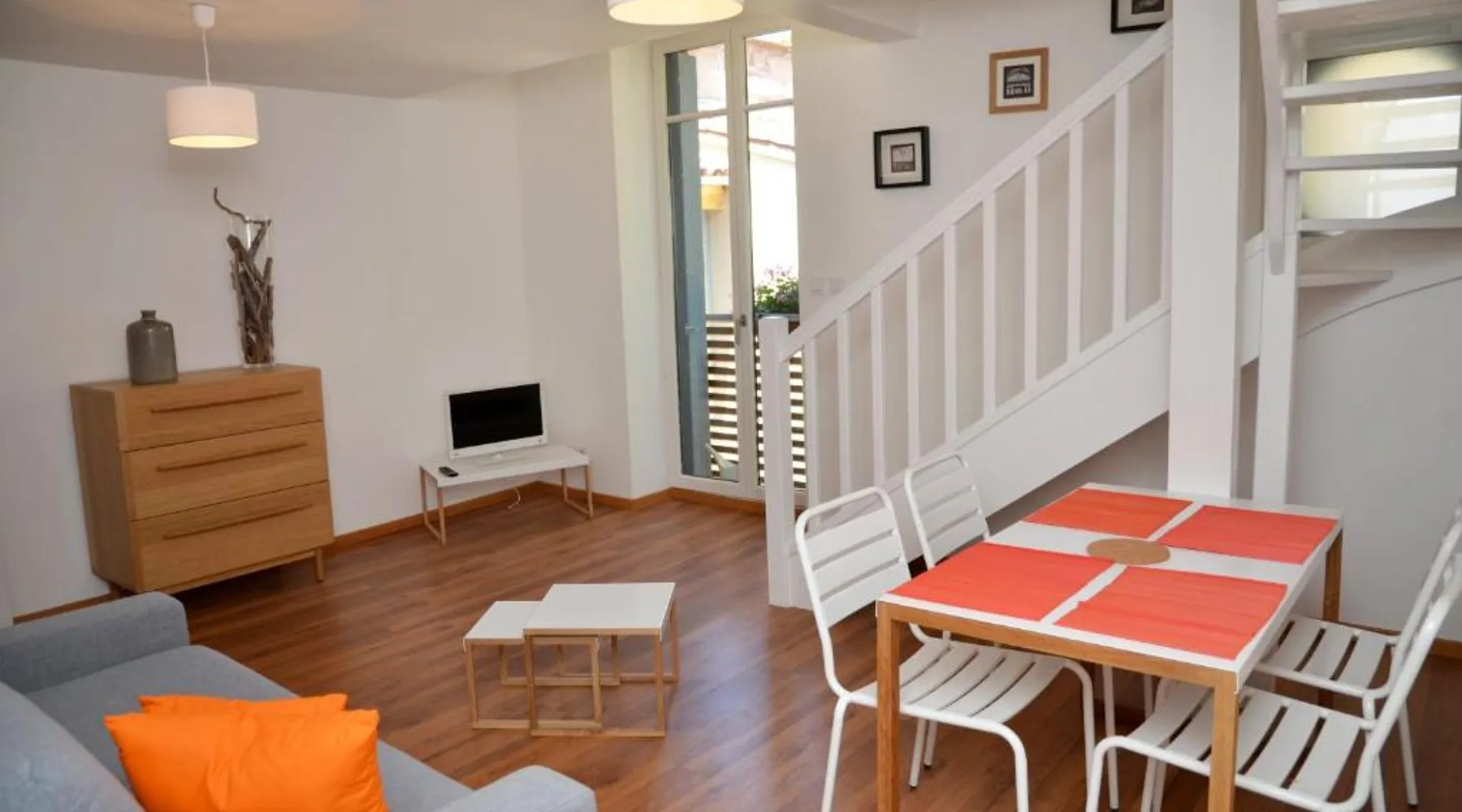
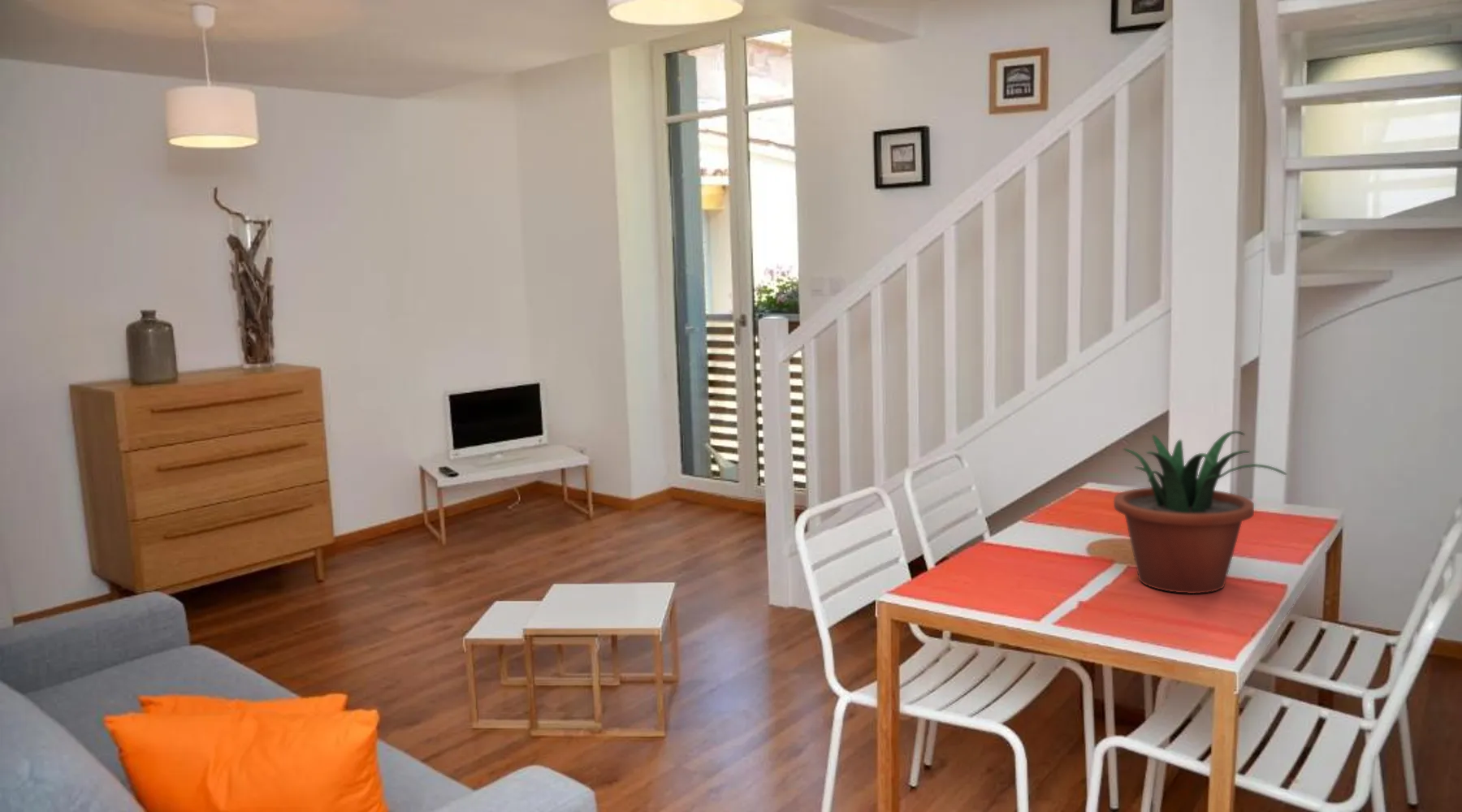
+ potted plant (1198, 511)
